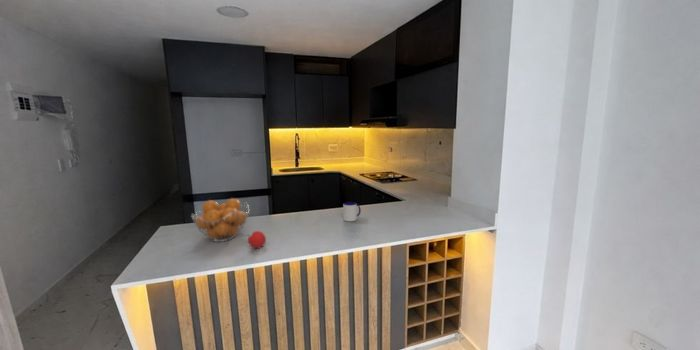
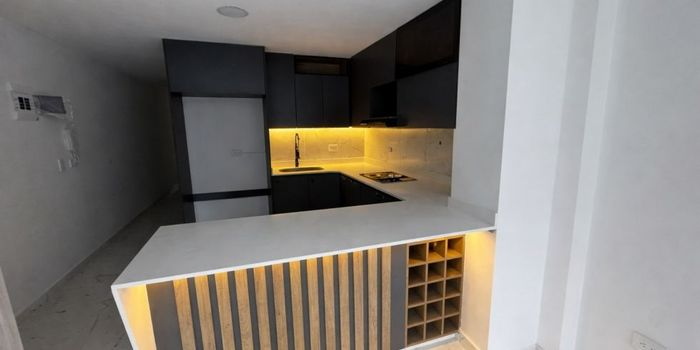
- fruit (256, 239)
- mug (352, 211)
- fruit basket (221, 219)
